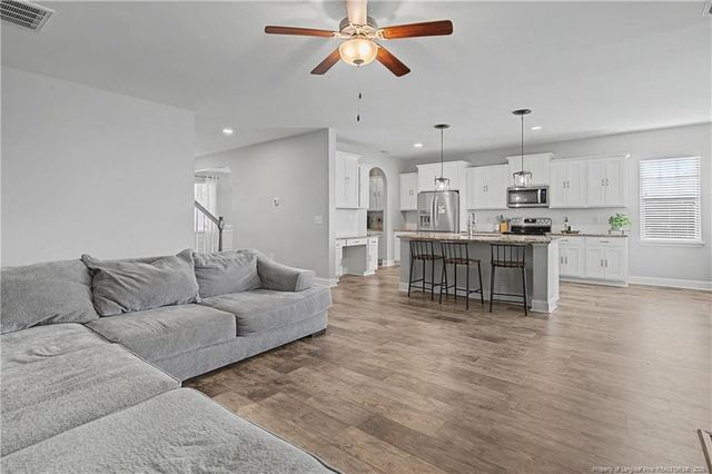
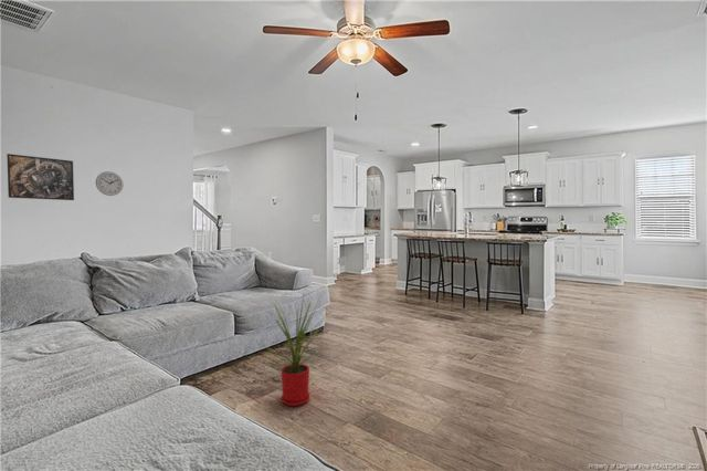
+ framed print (42, 178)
+ wall clock (109, 184)
+ house plant (293, 349)
